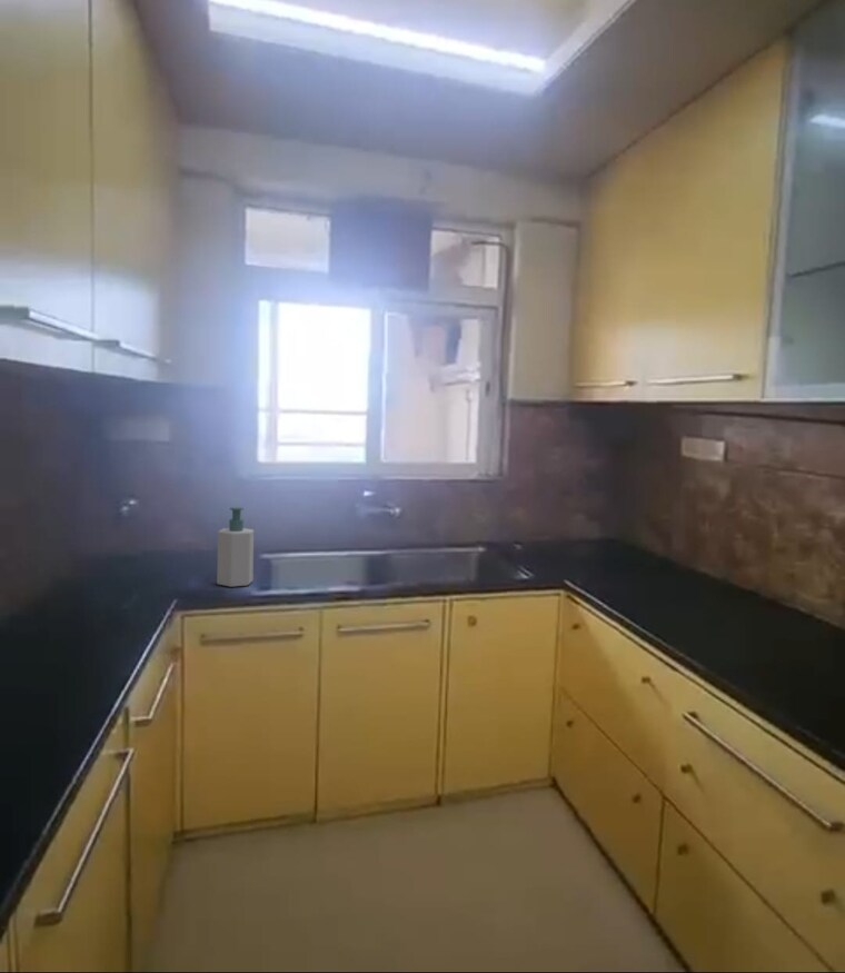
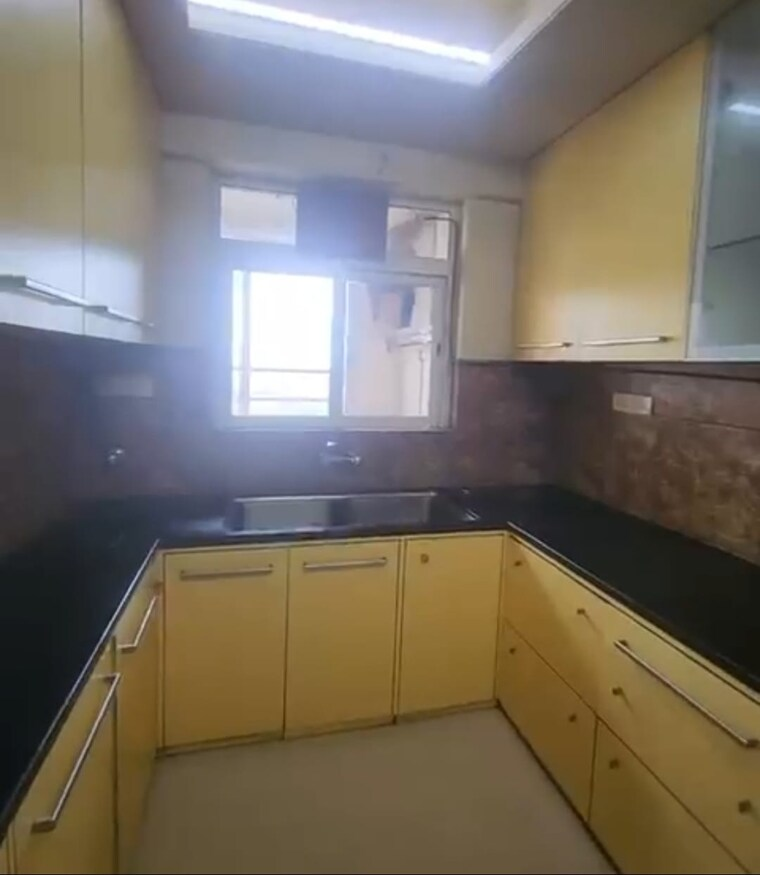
- soap bottle (236, 545)
